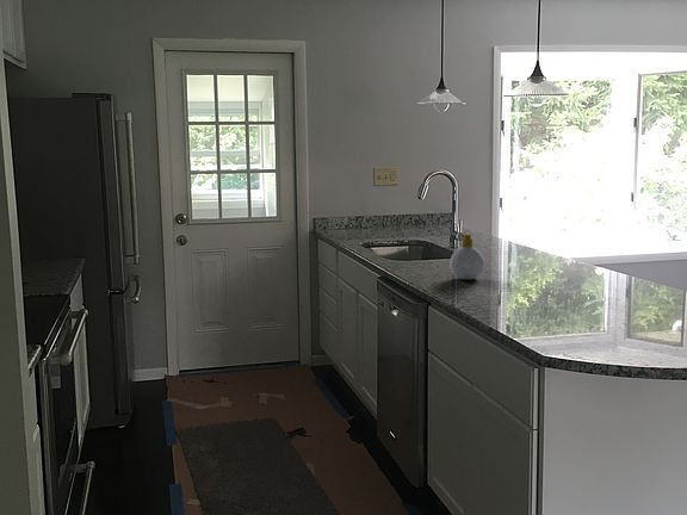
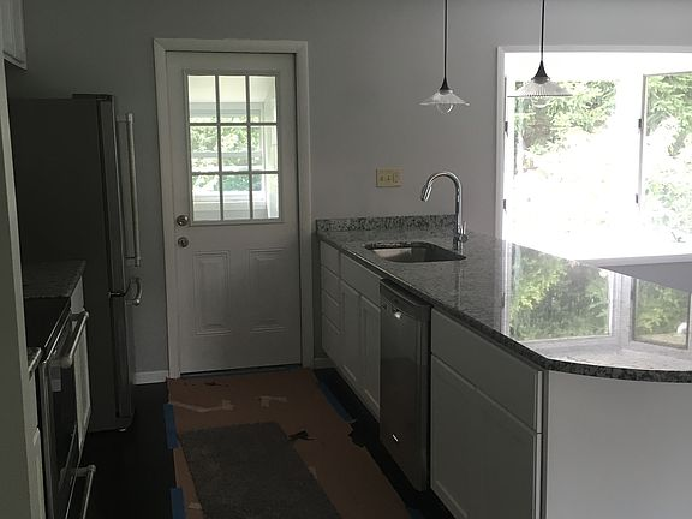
- soap bottle (466, 256)
